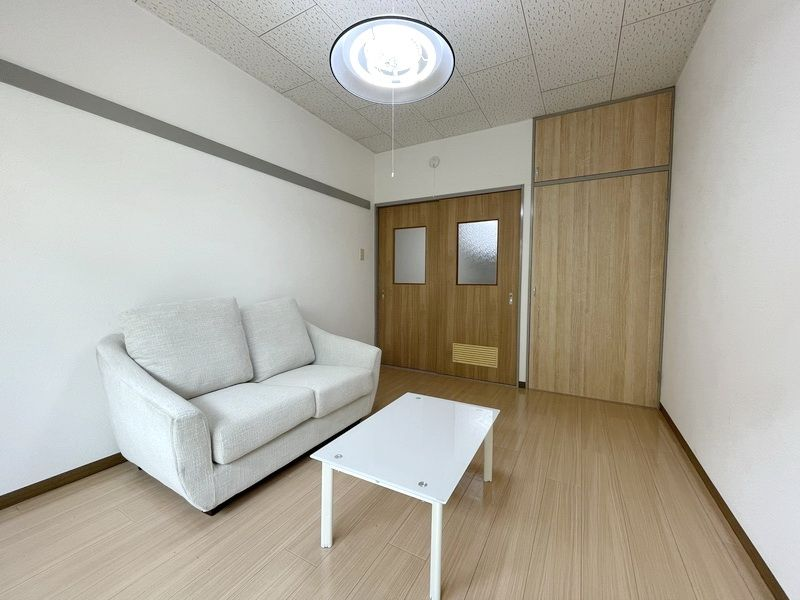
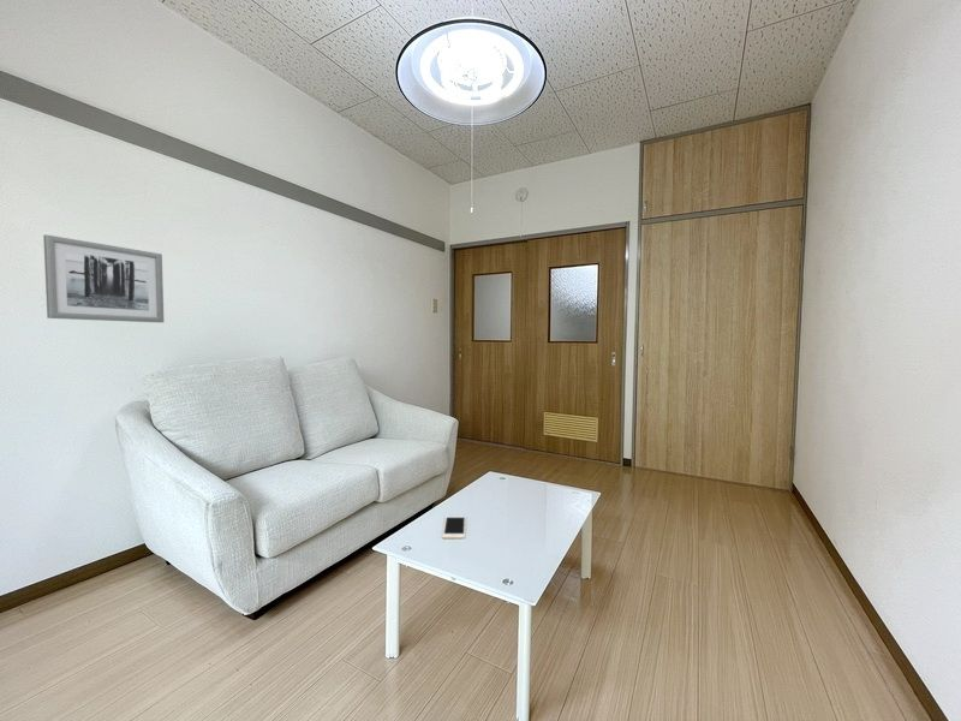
+ cell phone (454, 526)
+ wall art (109, 282)
